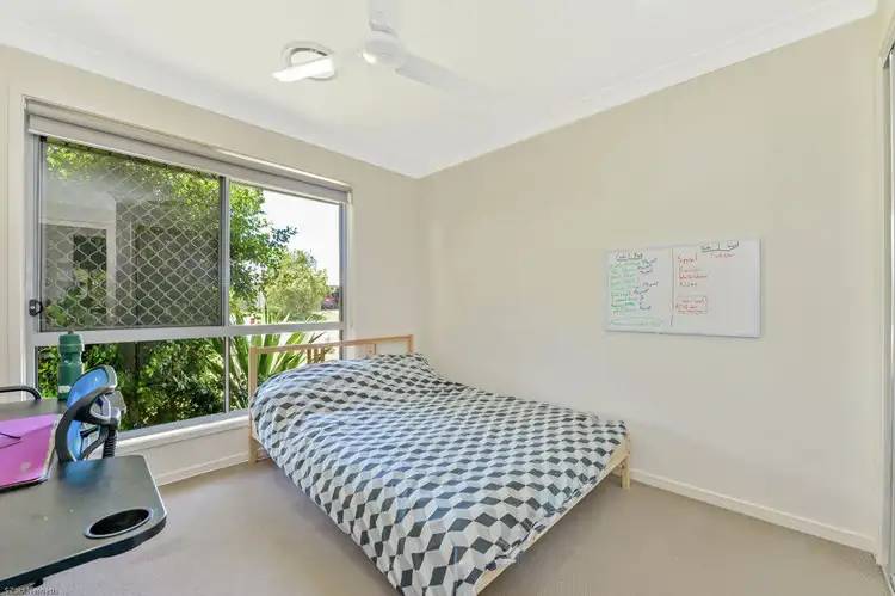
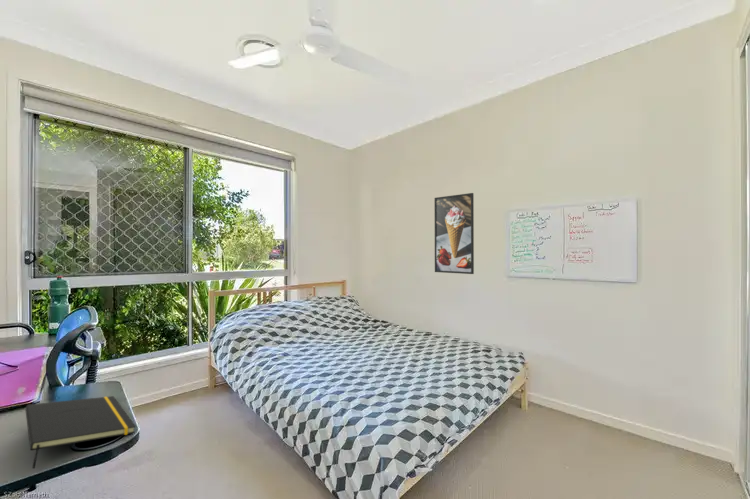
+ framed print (453, 234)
+ notepad (79, 418)
